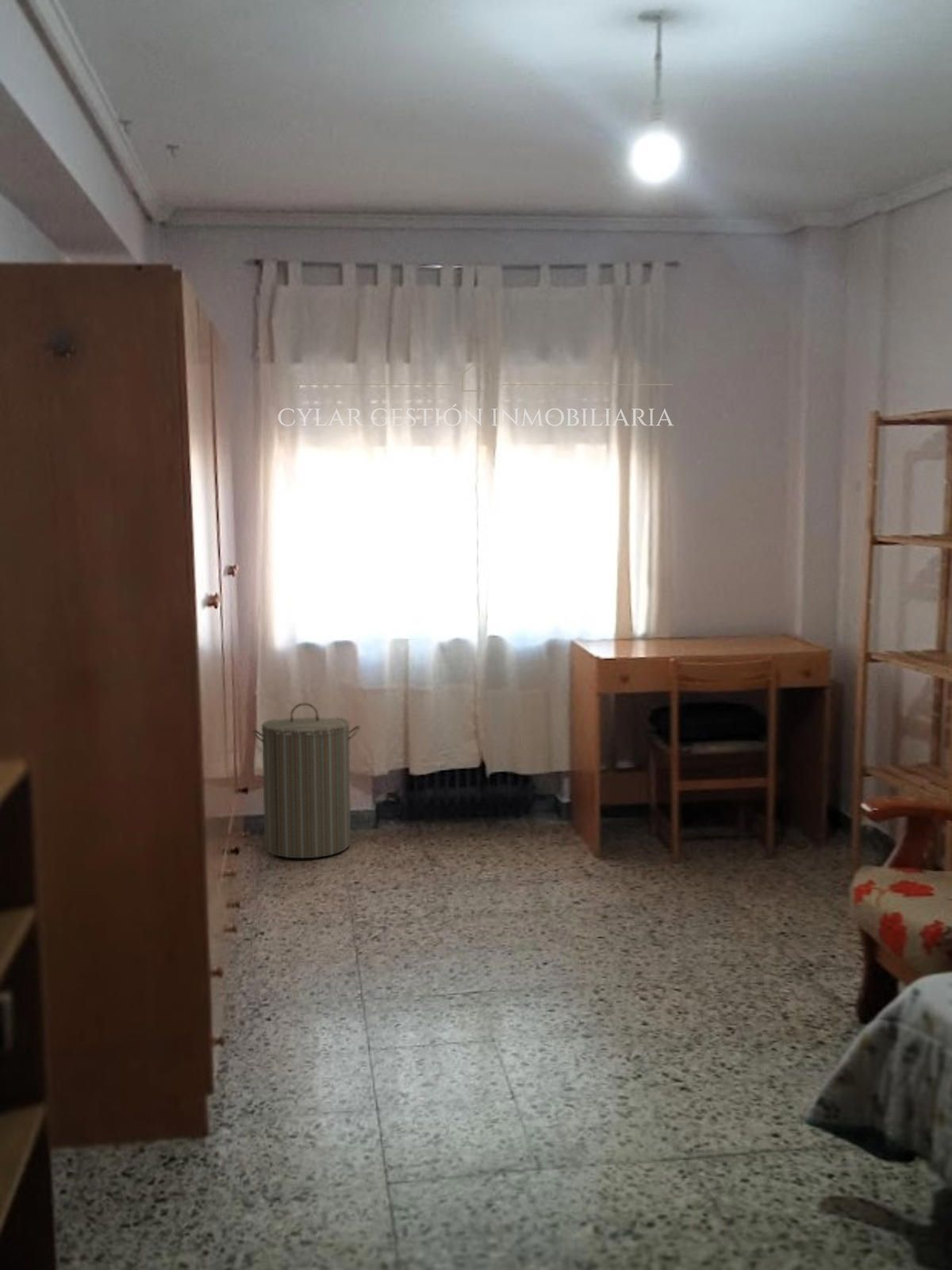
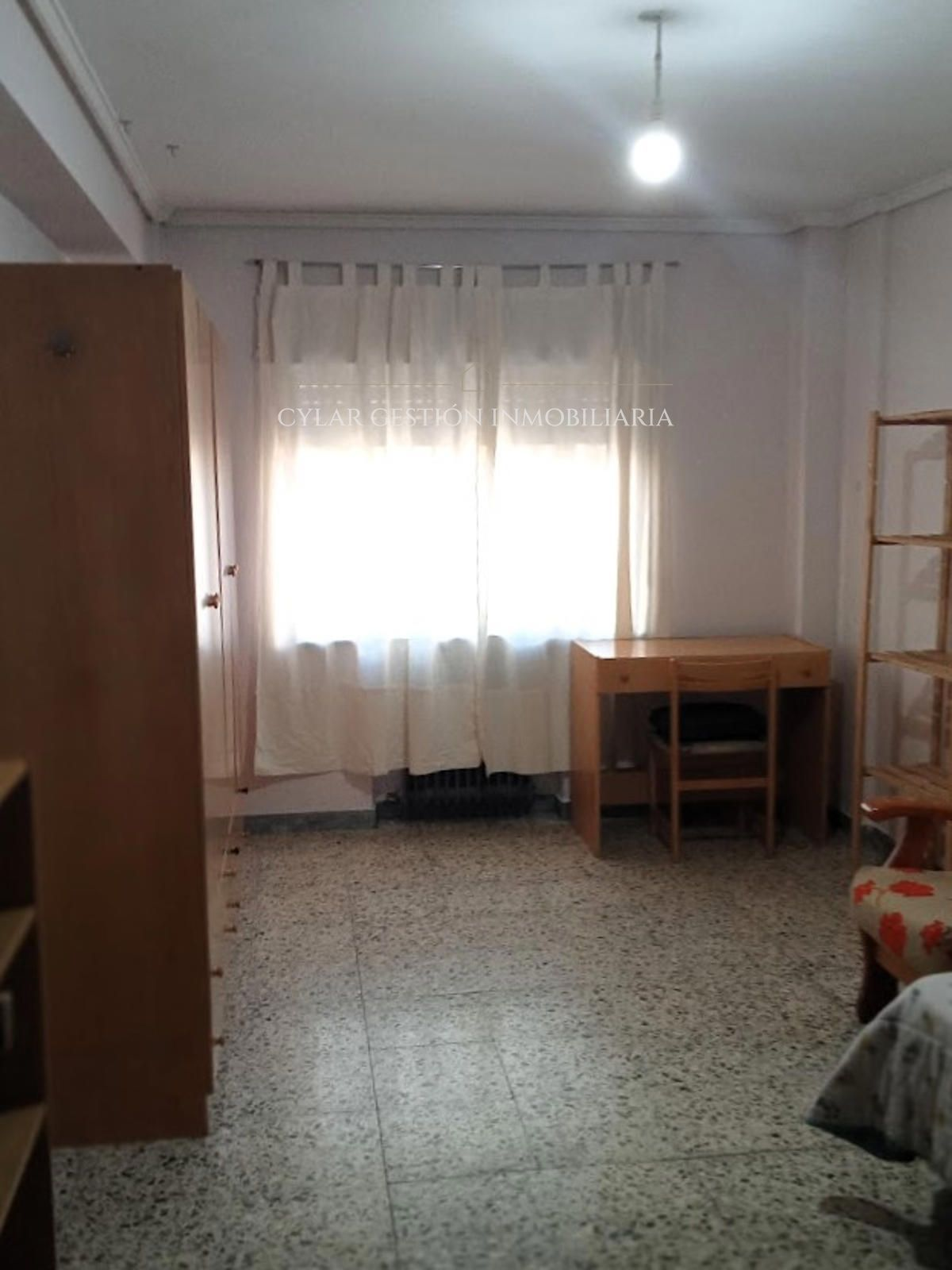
- laundry hamper (306, 775)
